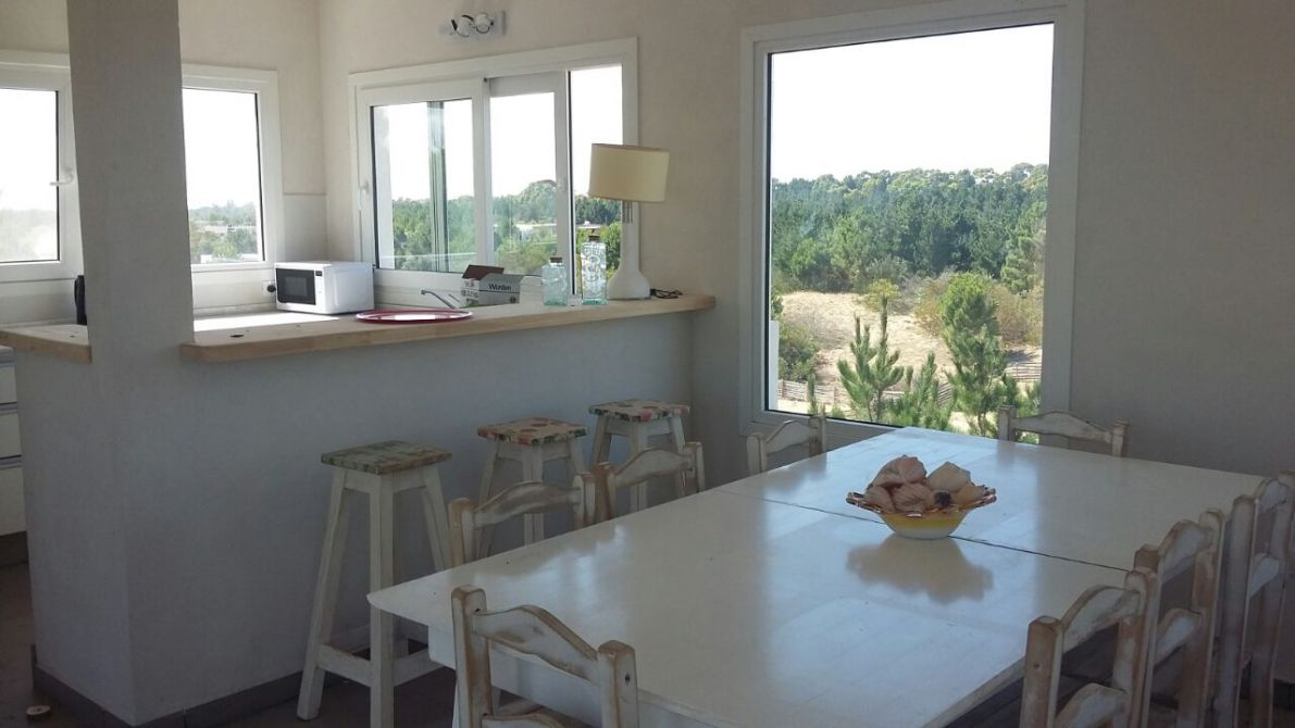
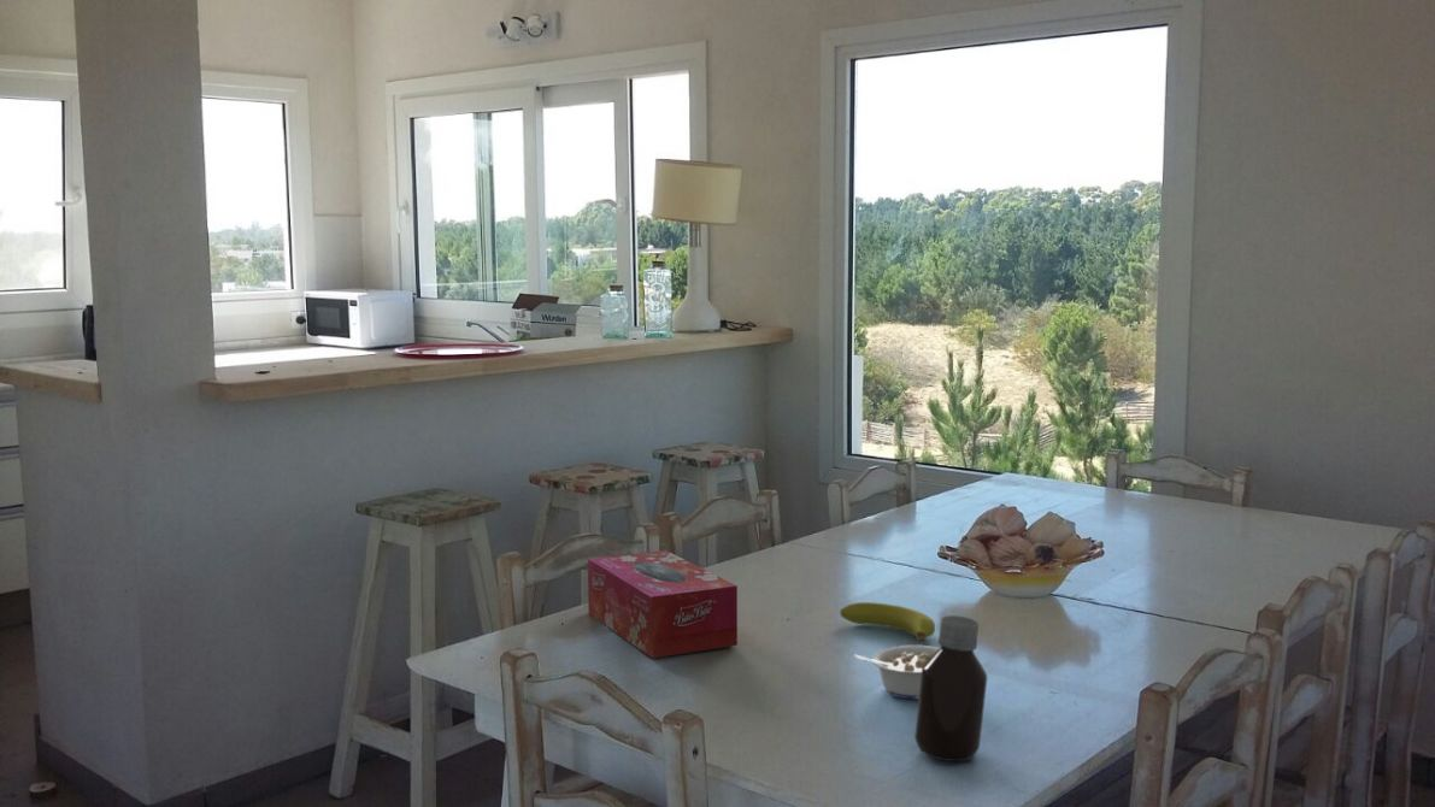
+ bottle (951, 687)
+ tissue box (659, 600)
+ legume (912, 671)
+ fruit (887, 622)
